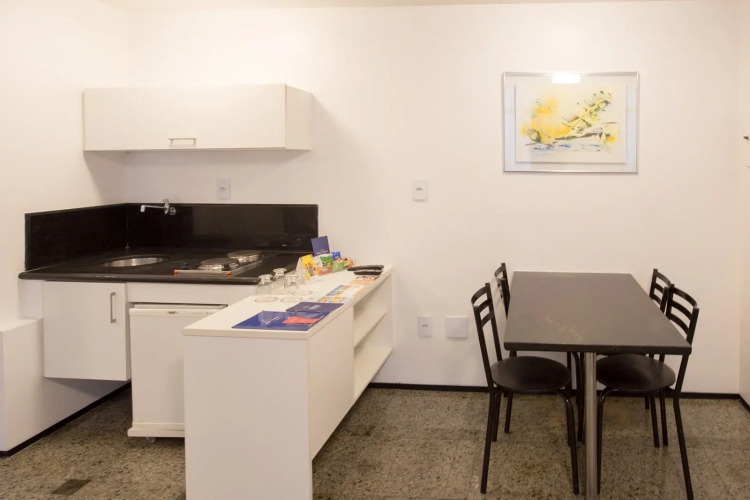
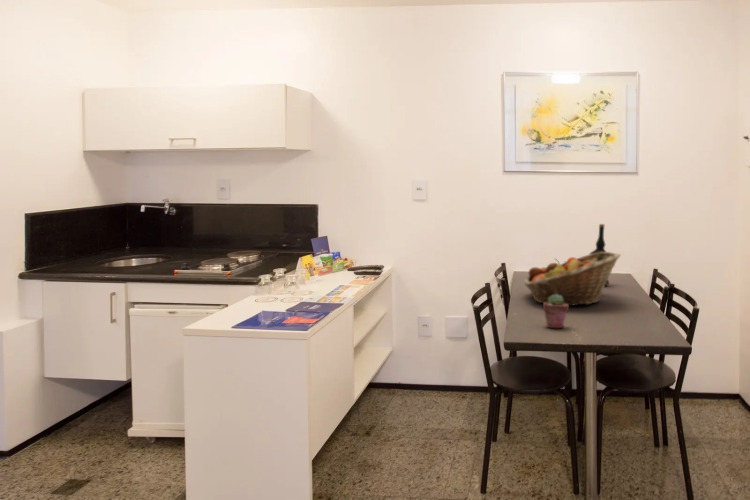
+ fruit basket (570, 276)
+ potted succulent (555, 310)
+ wine bottle (597, 252)
